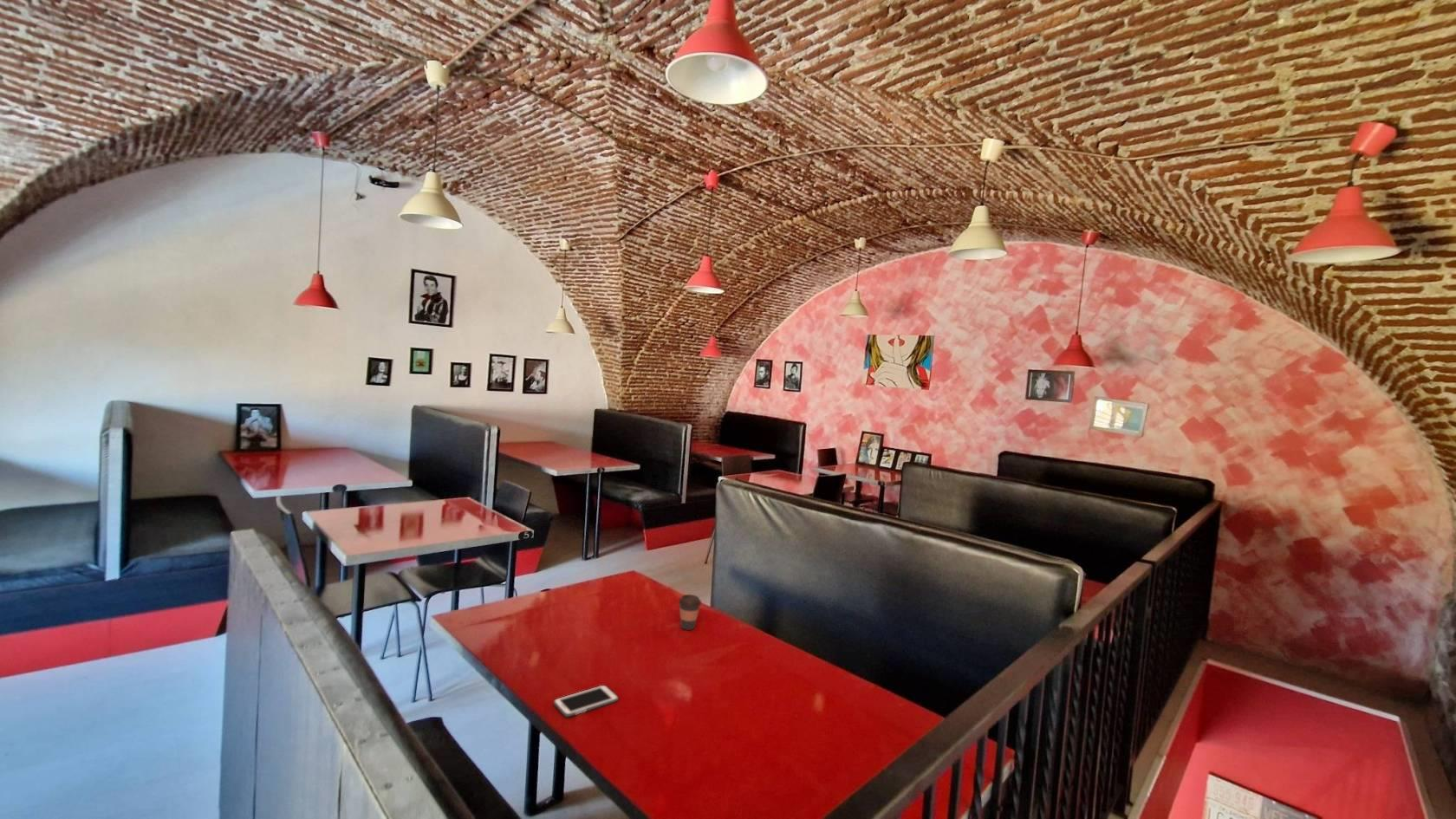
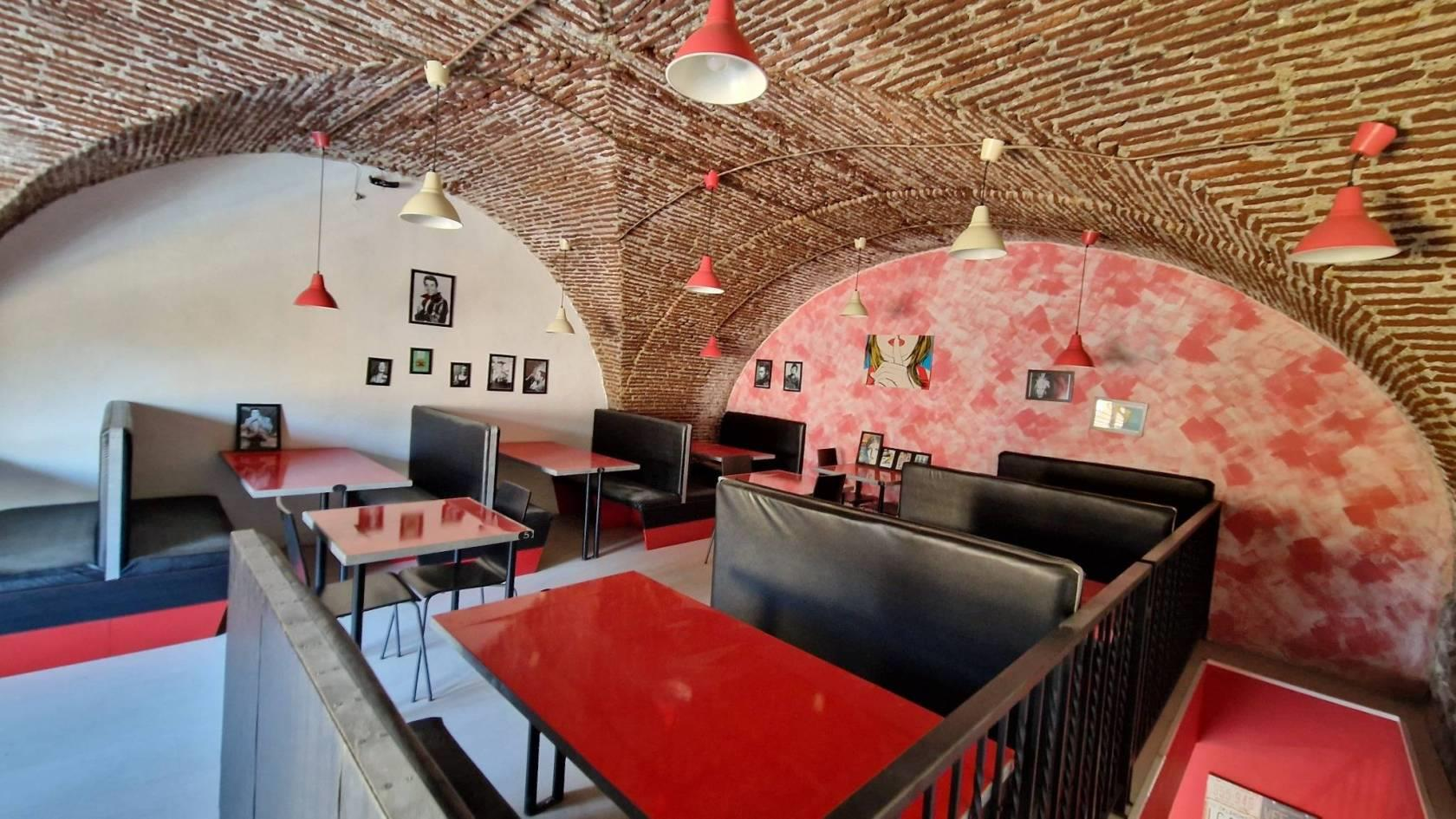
- cell phone (586, 700)
- coffee cup (688, 612)
